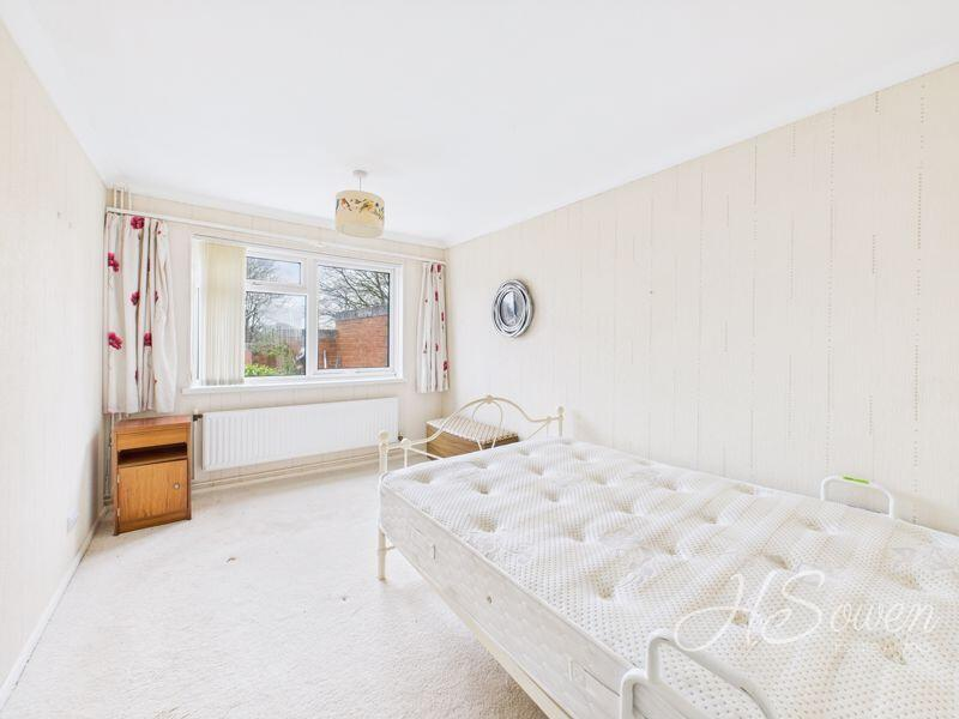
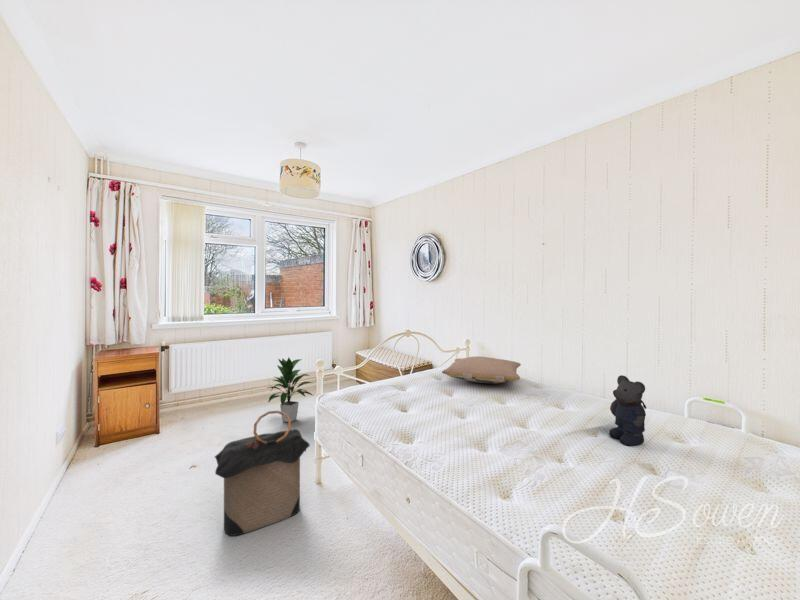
+ indoor plant (288, 387)
+ bear (625, 405)
+ pillow (483, 369)
+ laundry hamper (262, 467)
